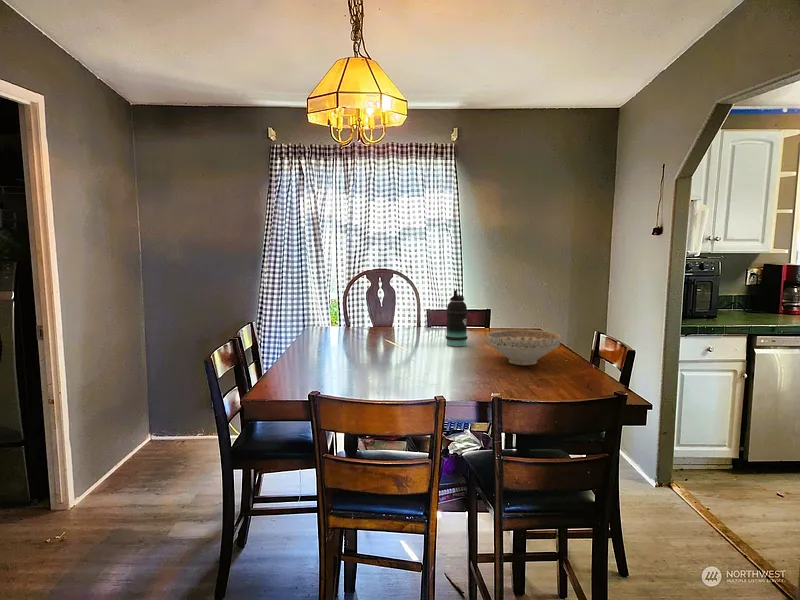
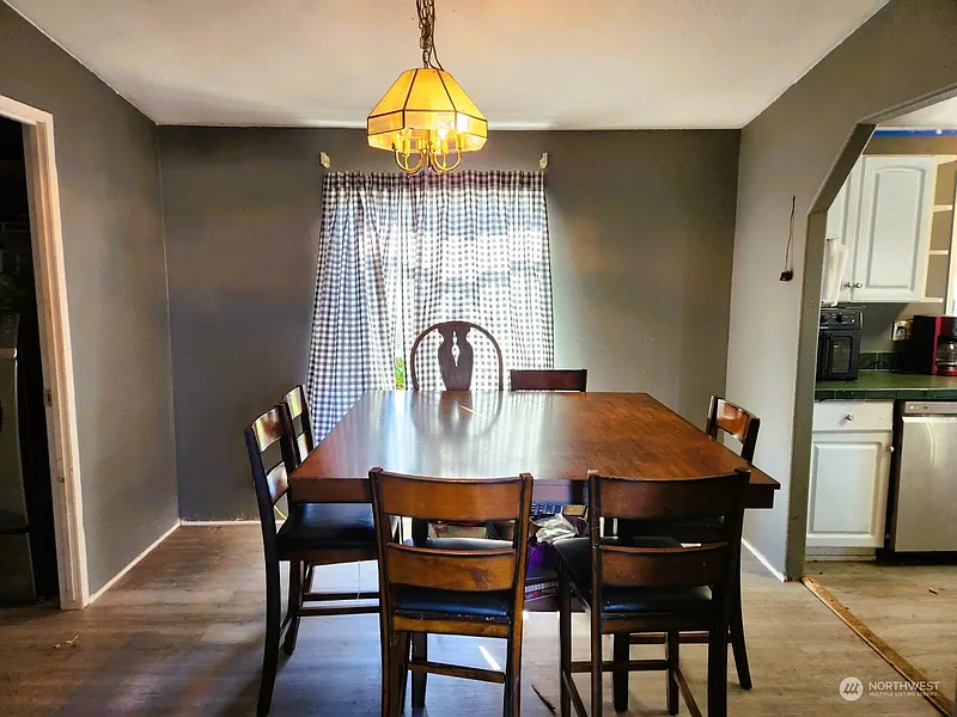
- decorative bowl (522, 348)
- bottle (458, 317)
